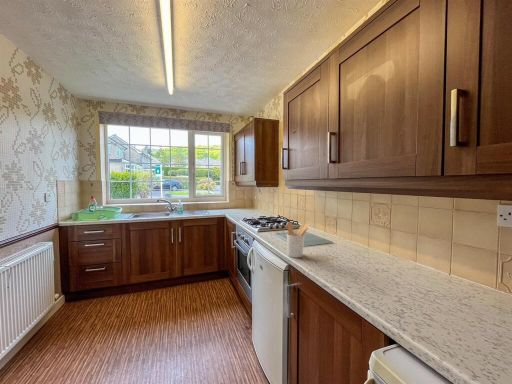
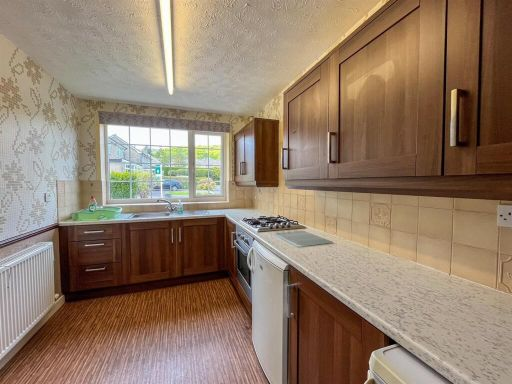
- utensil holder (298, 238)
